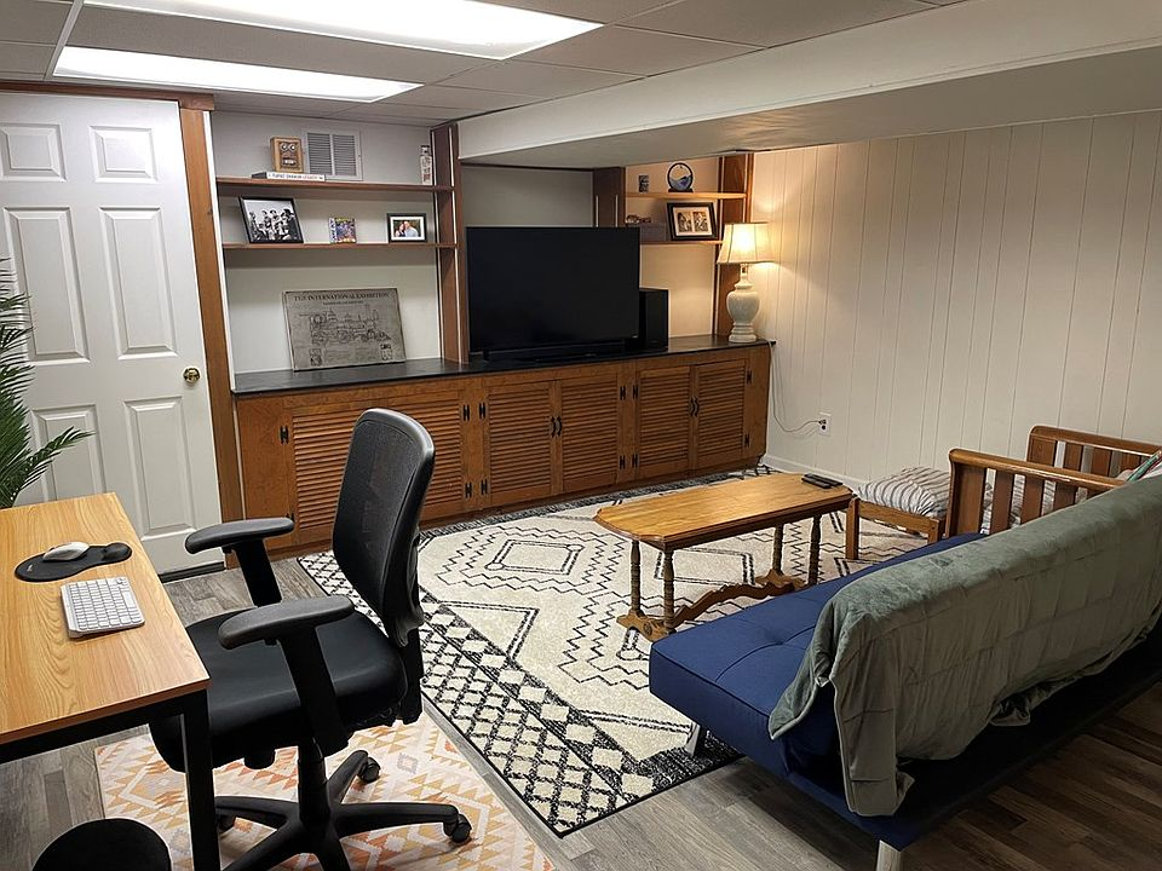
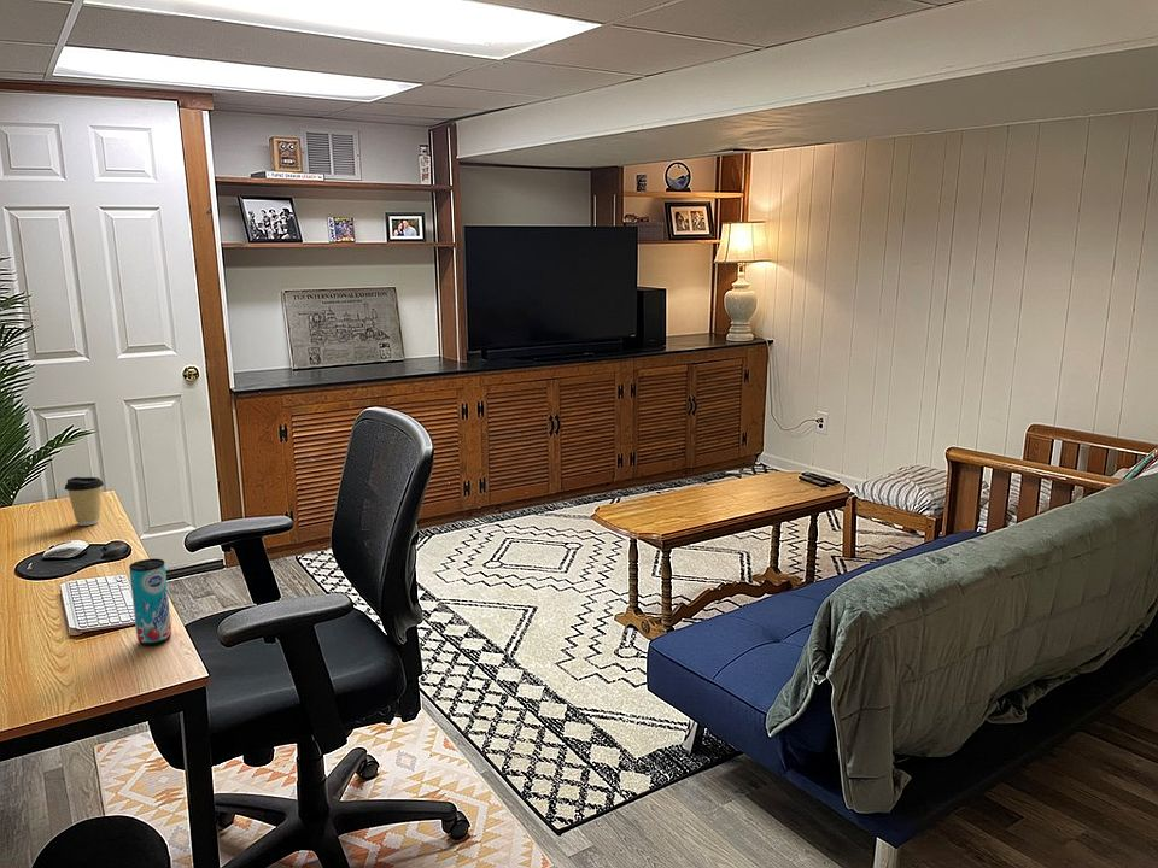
+ beverage can (151, 602)
+ coffee cup (86, 500)
